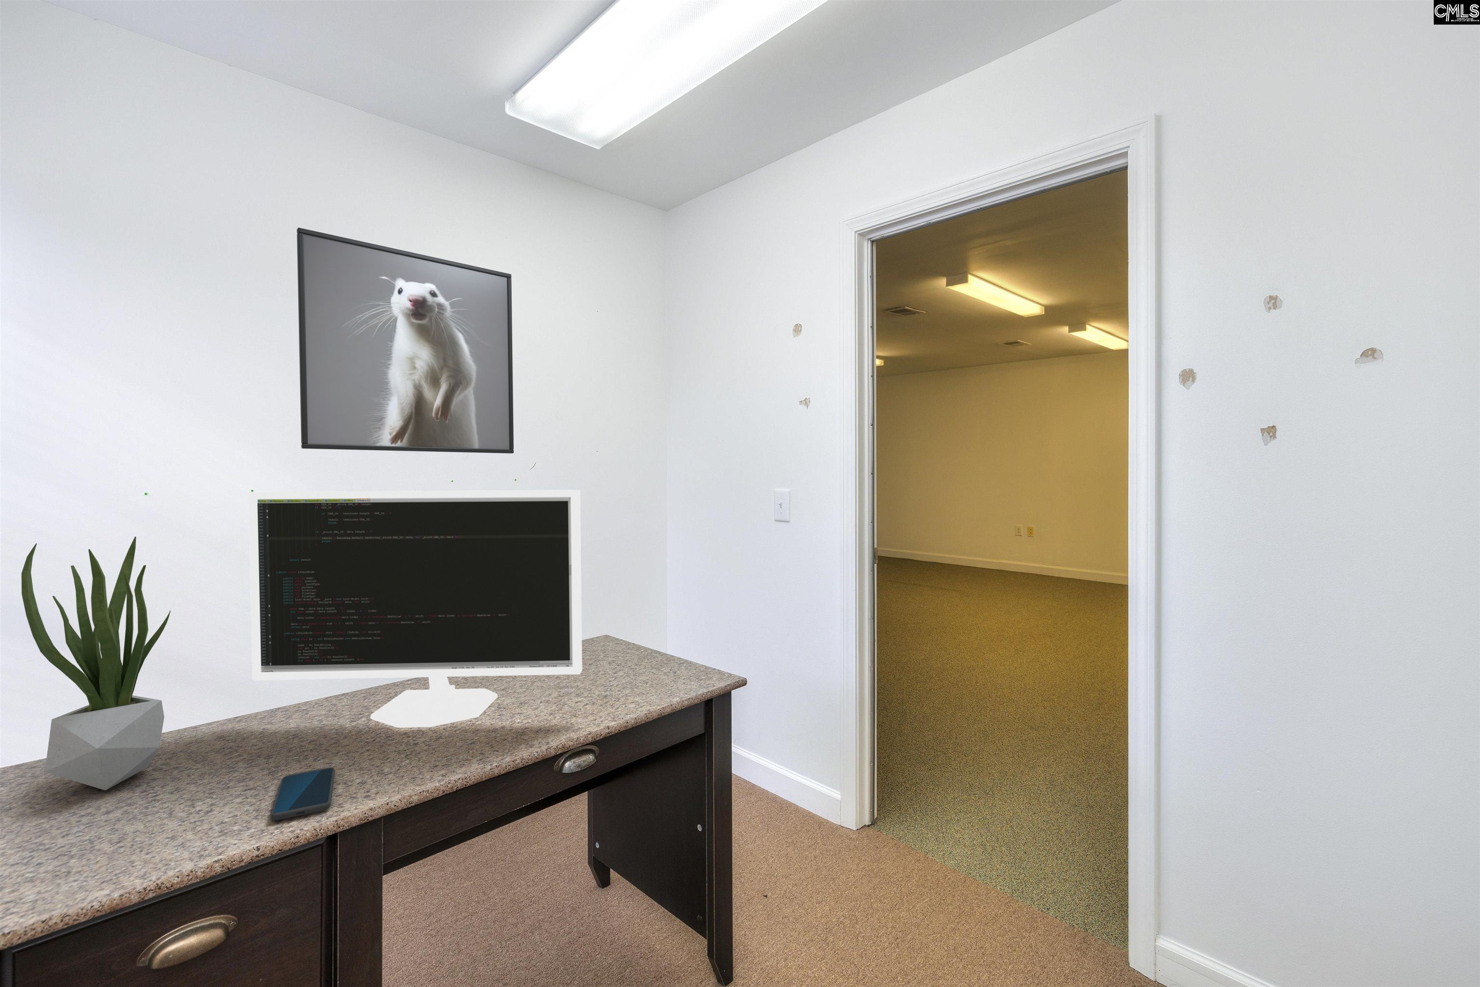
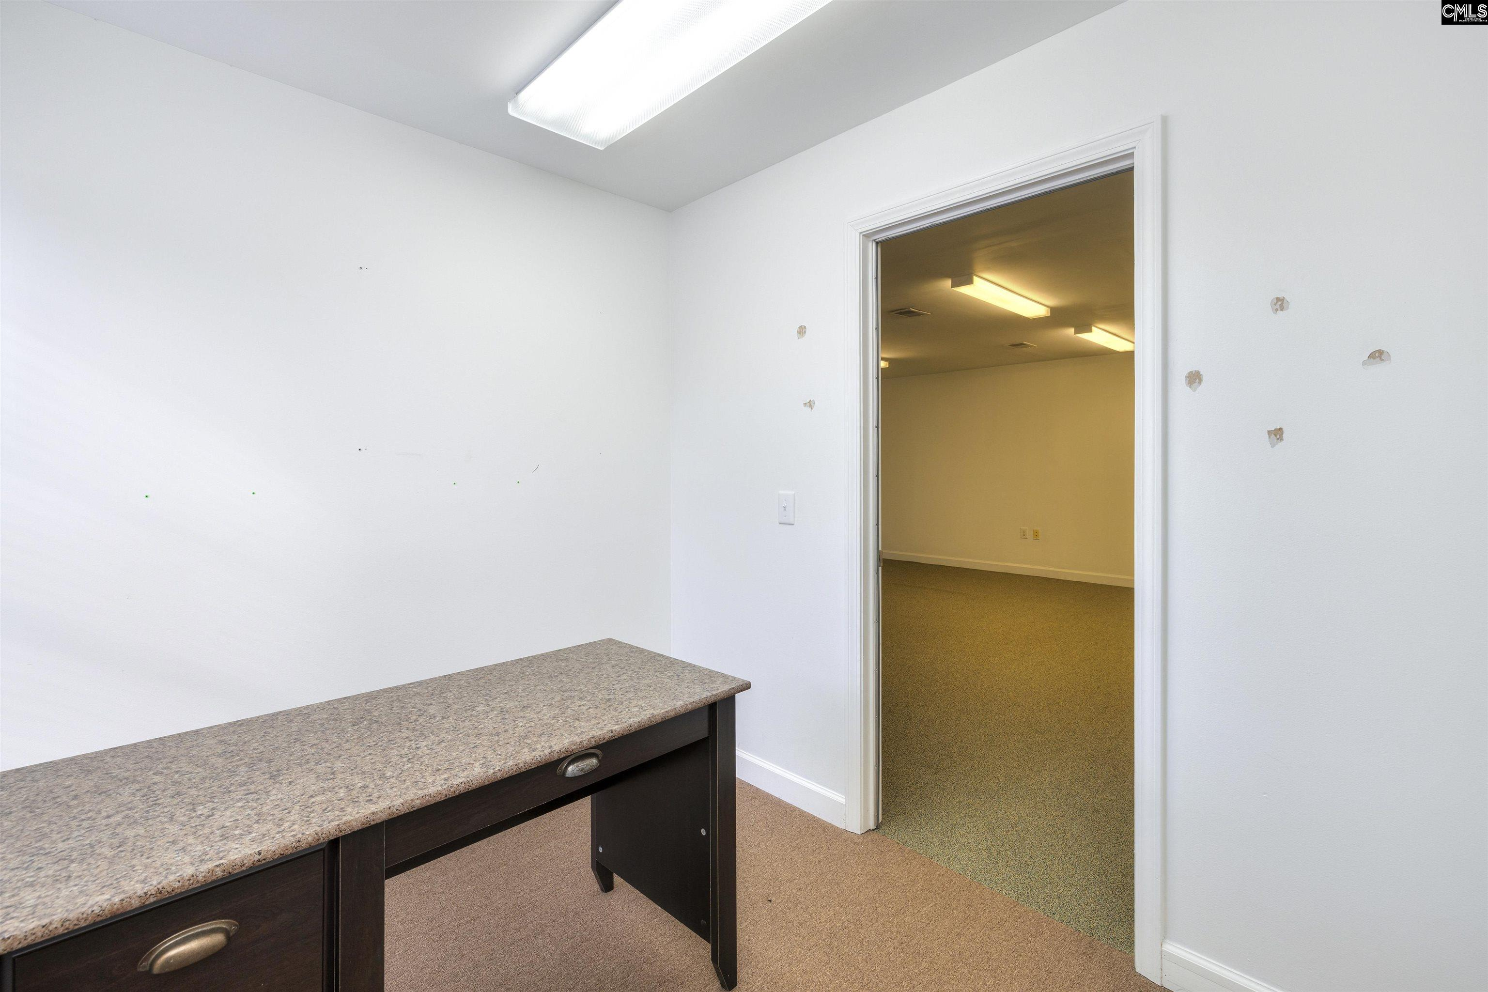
- smartphone (305, 792)
- computer monitor (429, 601)
- potted plant (97, 662)
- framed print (416, 352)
